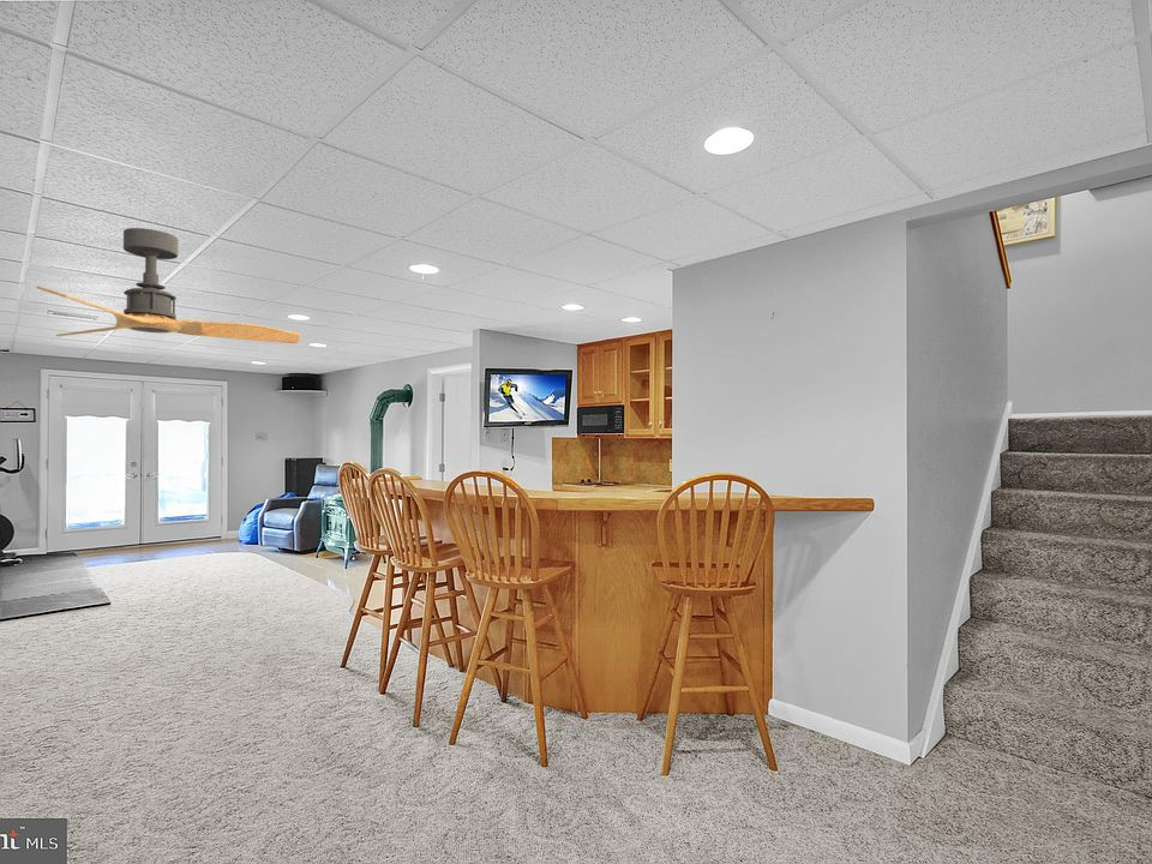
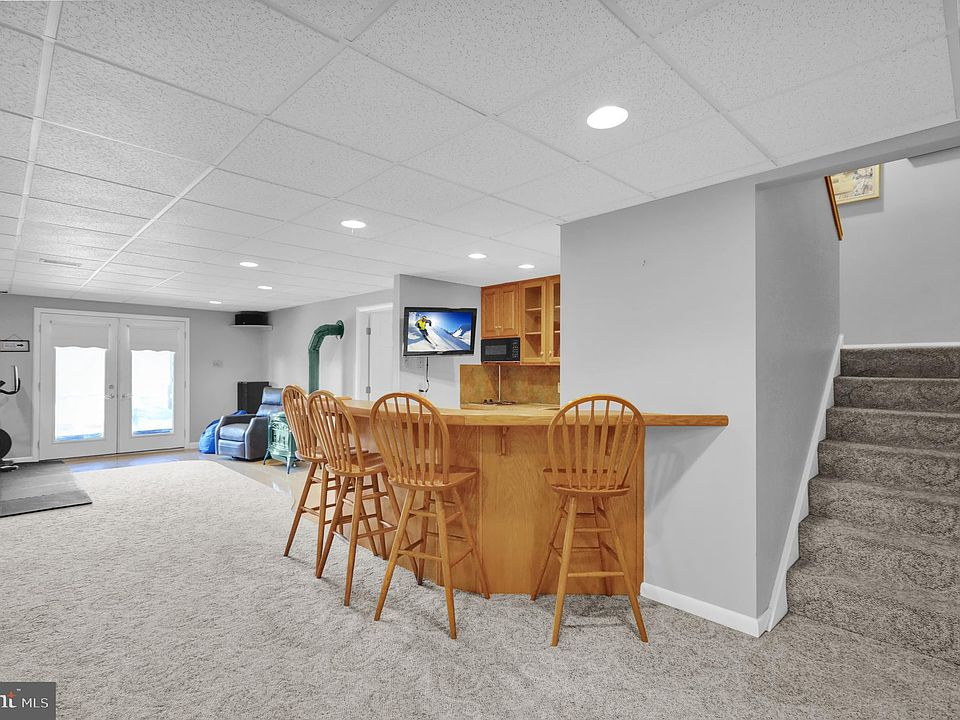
- ceiling fan (173, 295)
